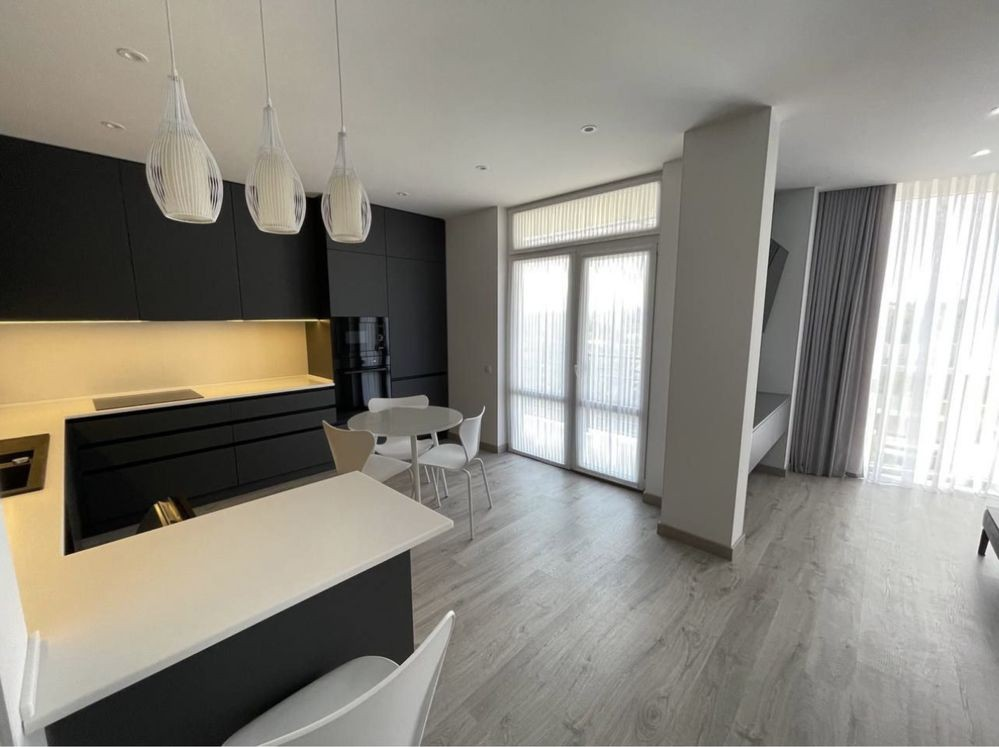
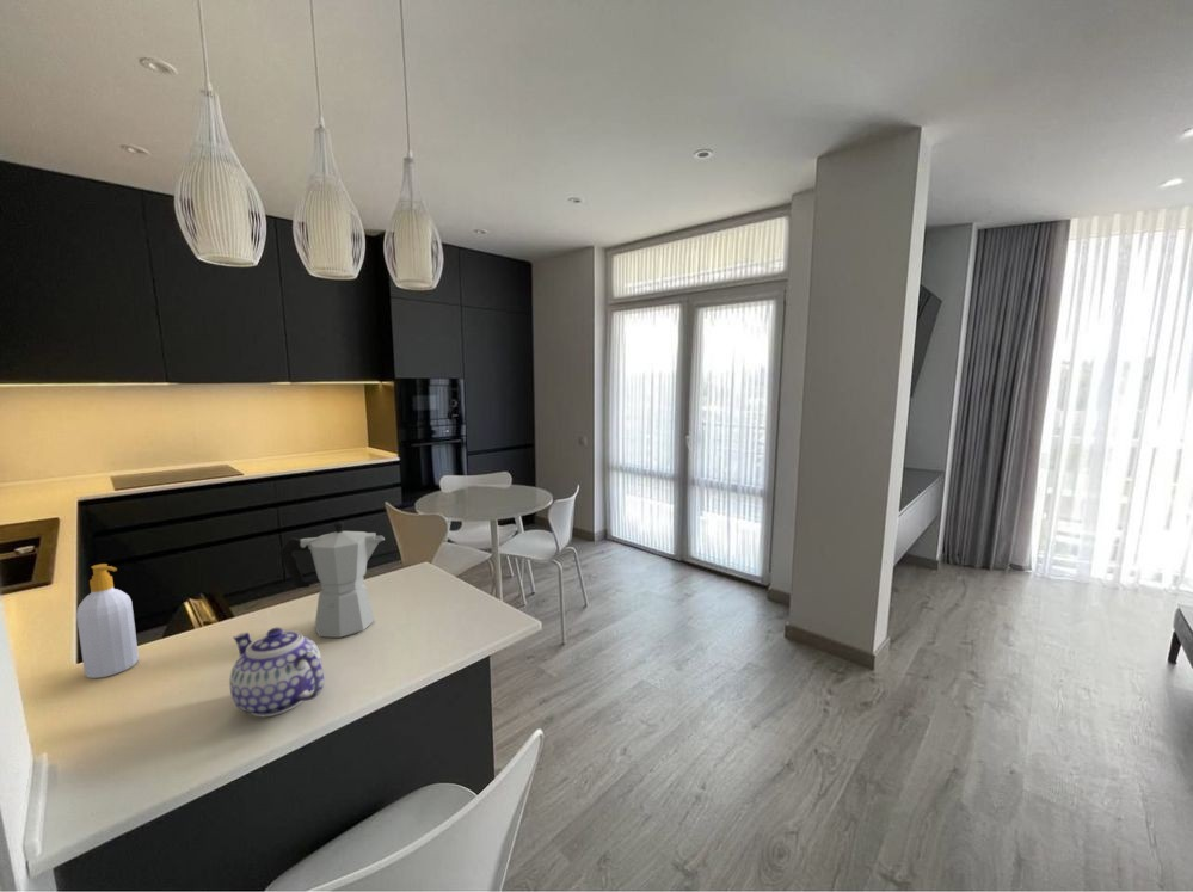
+ soap bottle (106, 617)
+ moka pot (334, 574)
+ teapot (277, 664)
